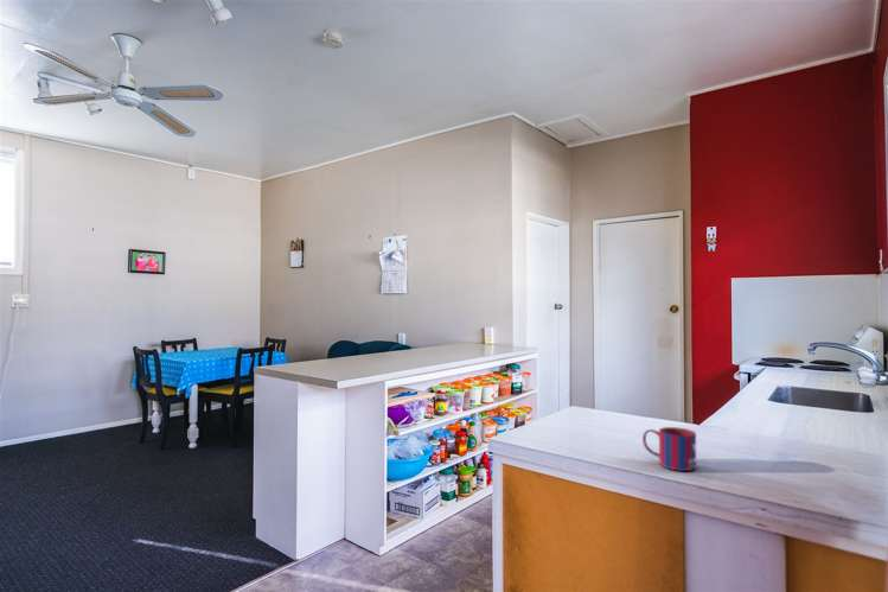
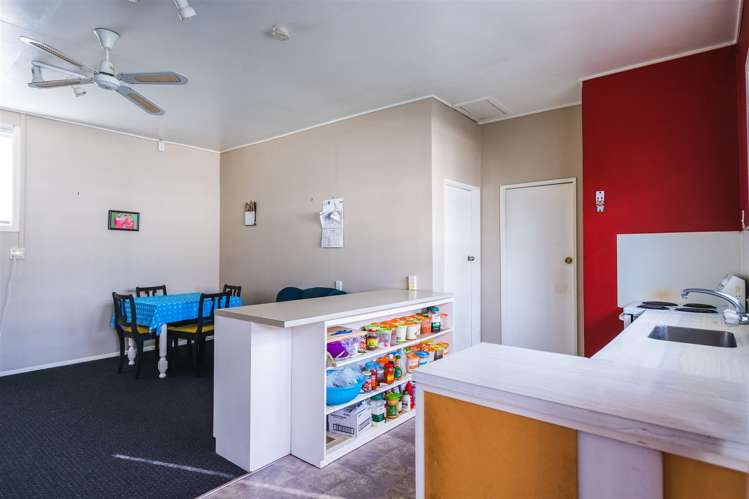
- mug (669, 446)
